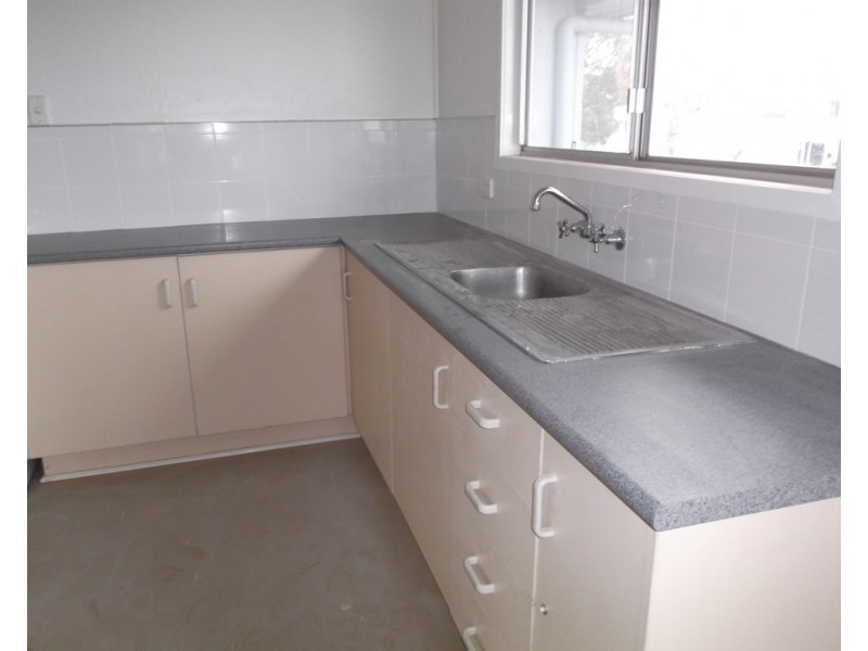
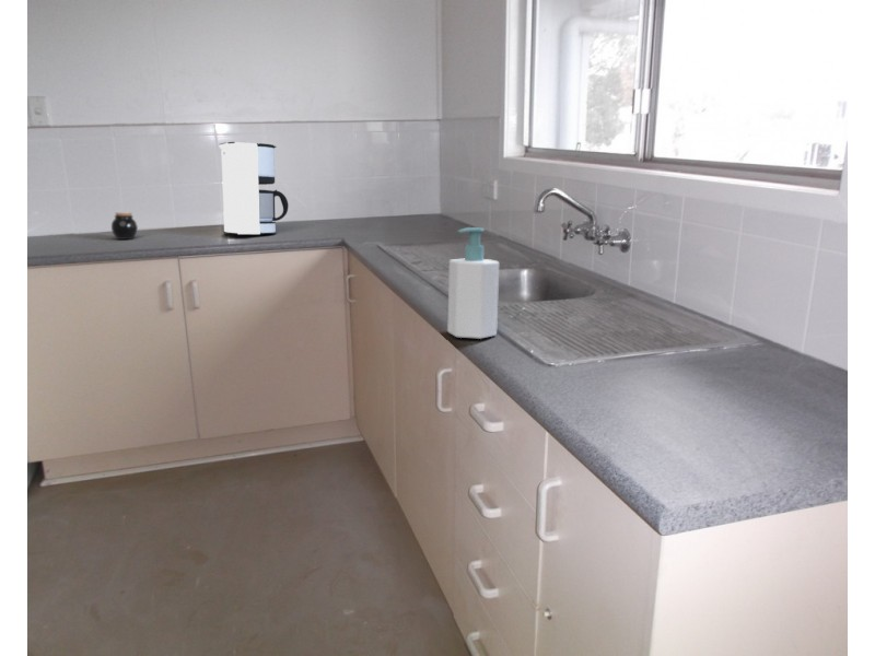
+ coffee maker (256, 189)
+ soap bottle (472, 281)
+ jar (124, 225)
